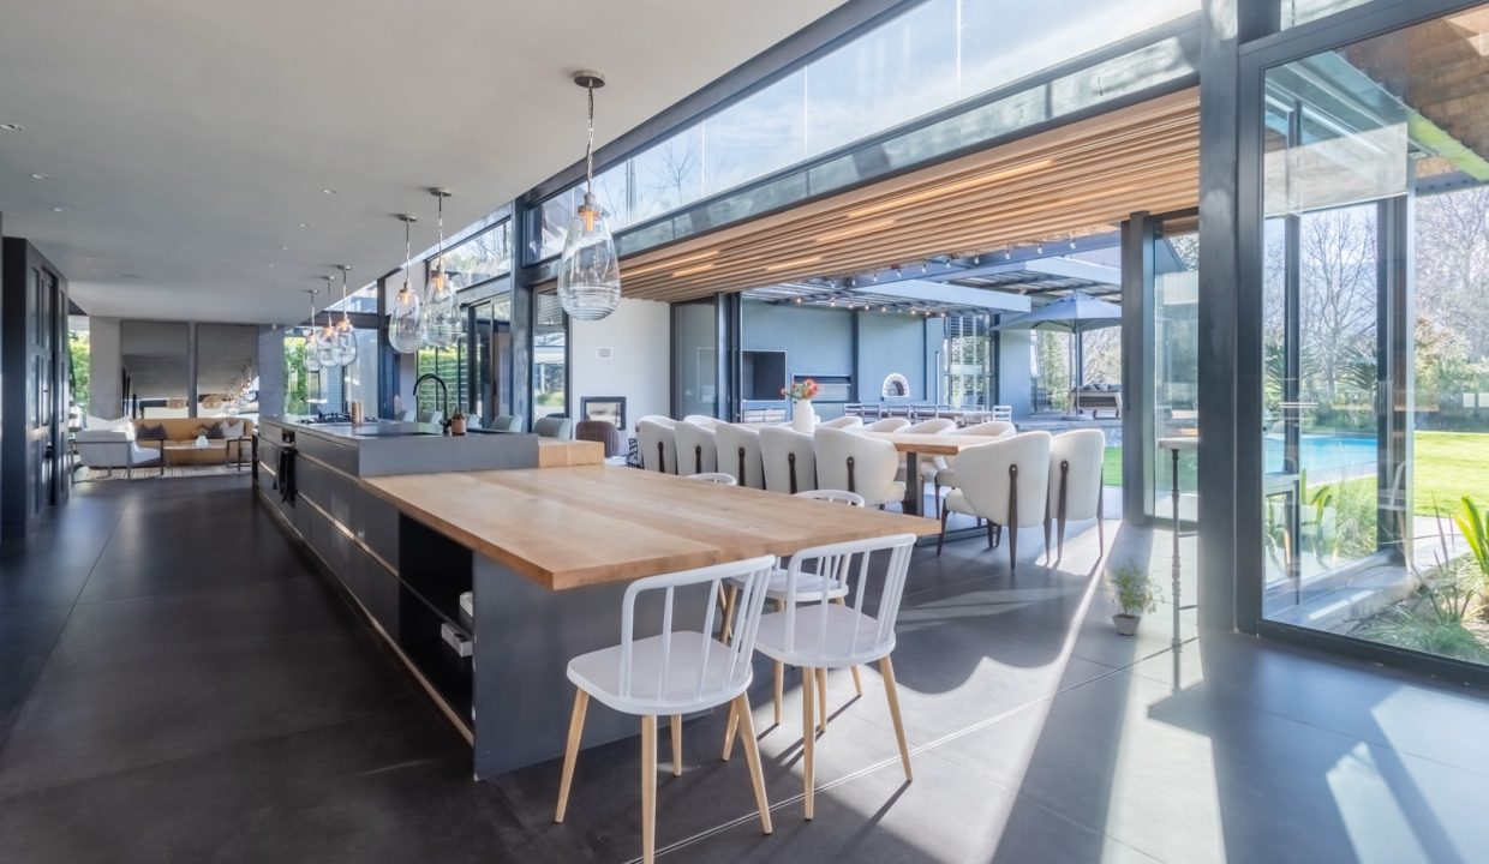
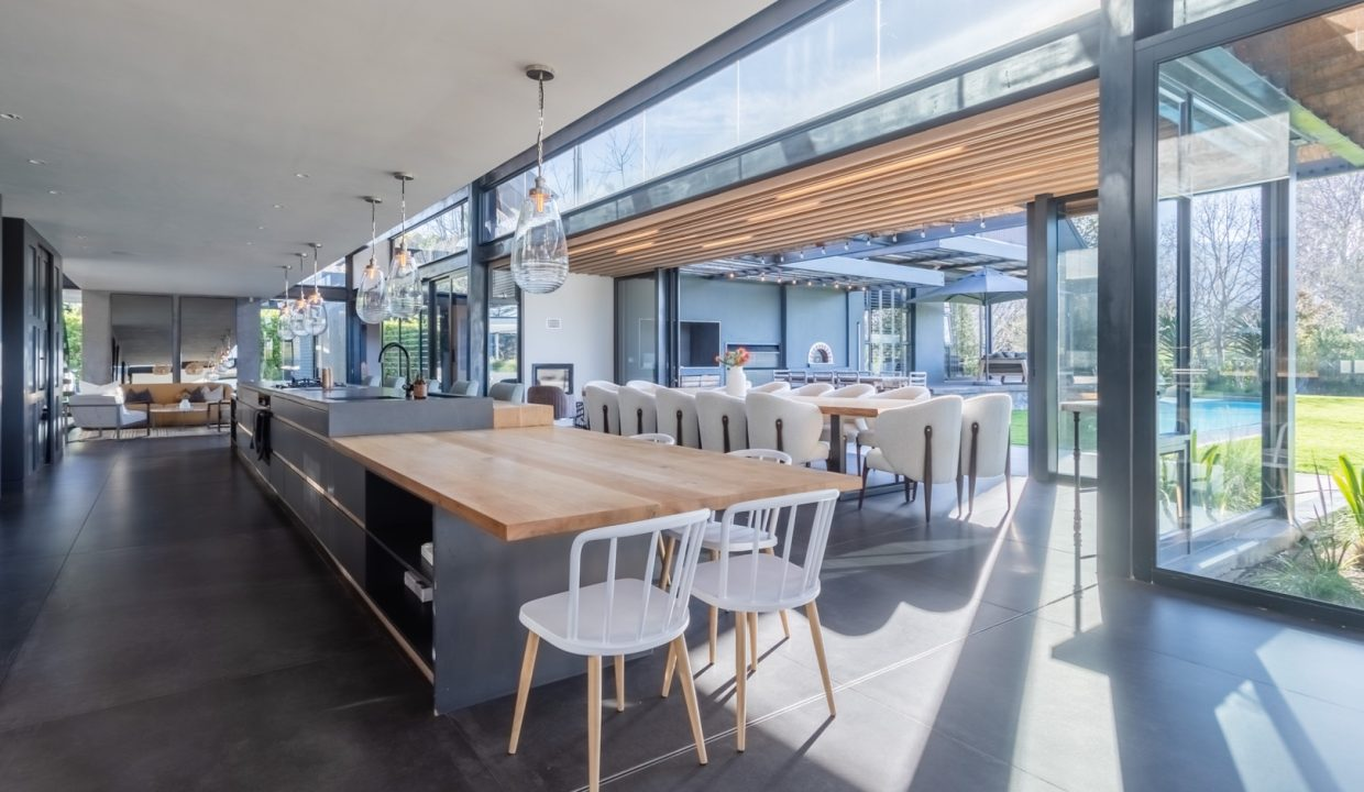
- potted plant (1132, 594)
